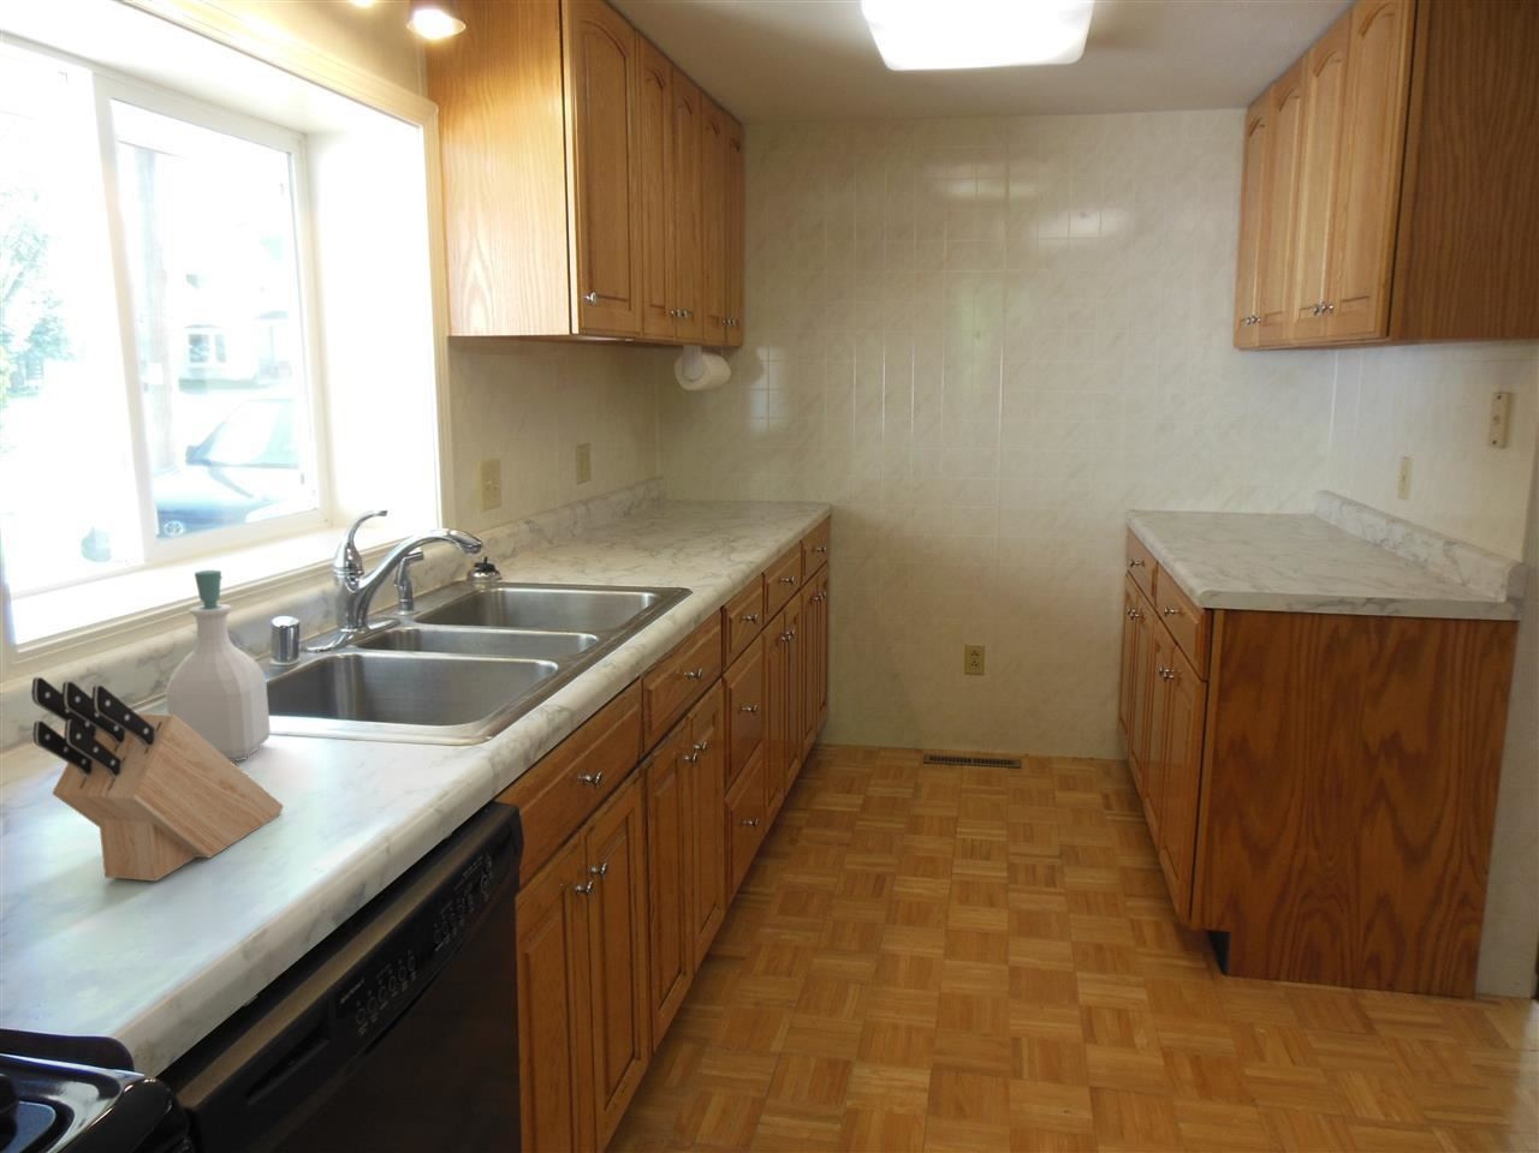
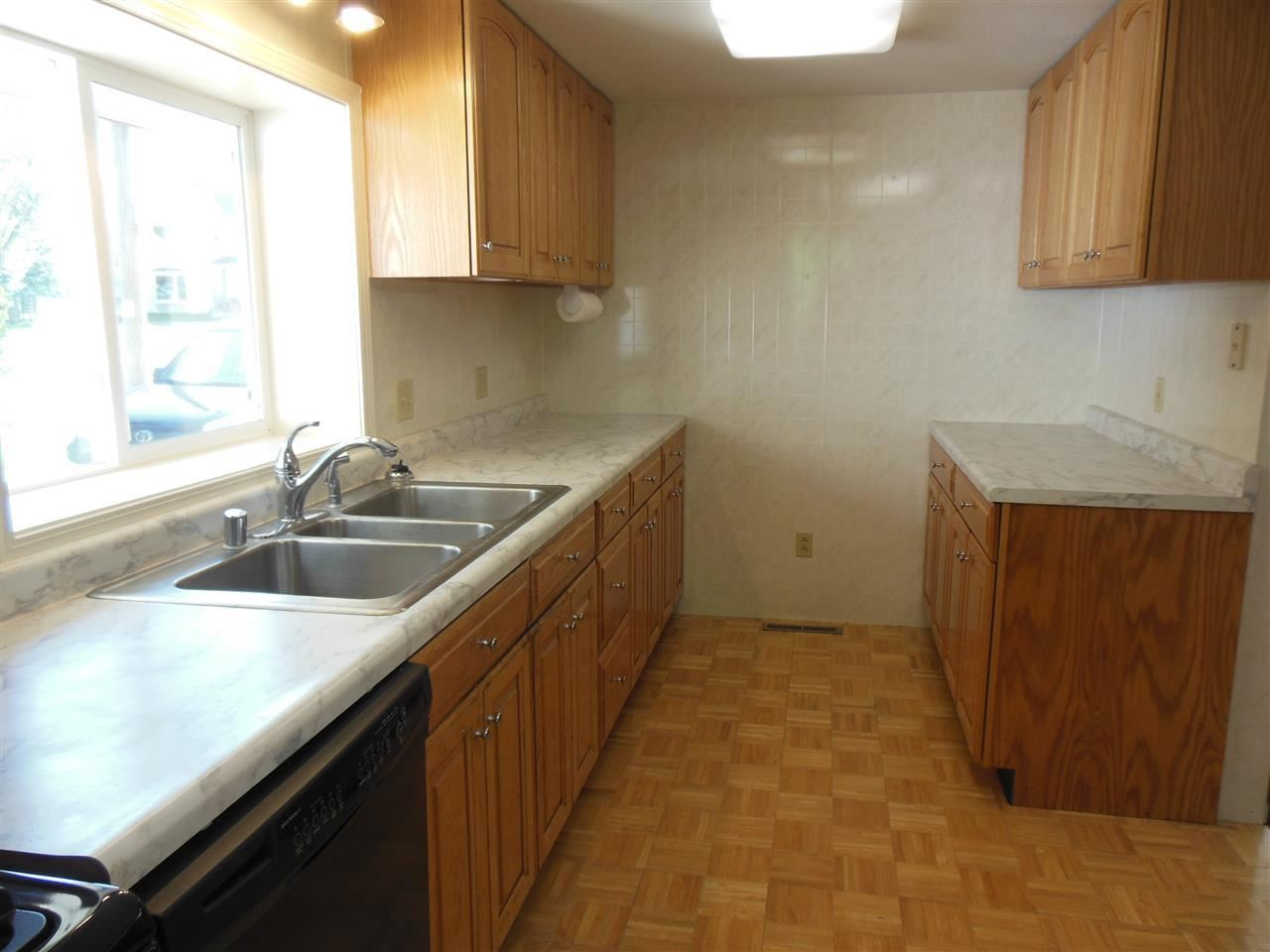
- knife block (160, 756)
- soap bottle (216, 662)
